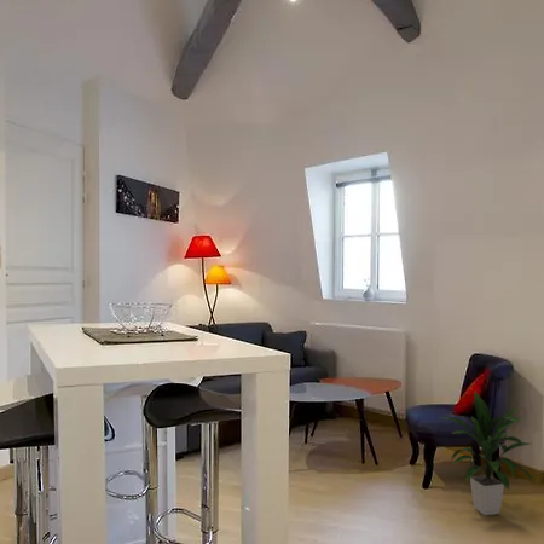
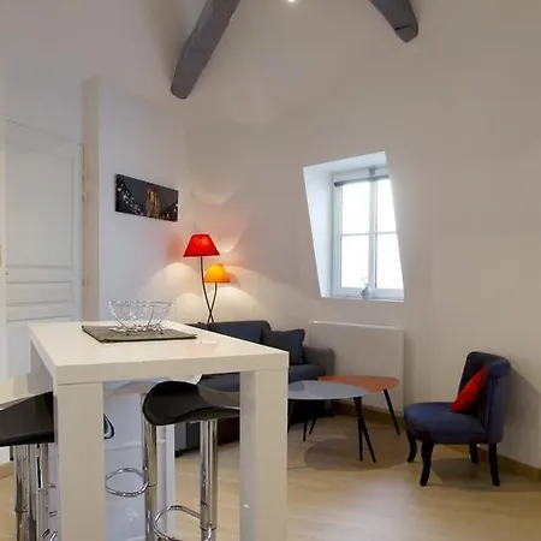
- indoor plant (491, 453)
